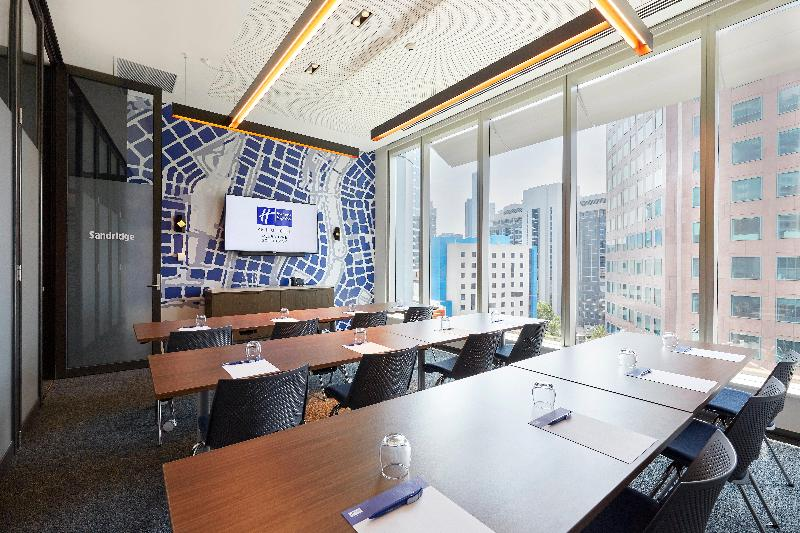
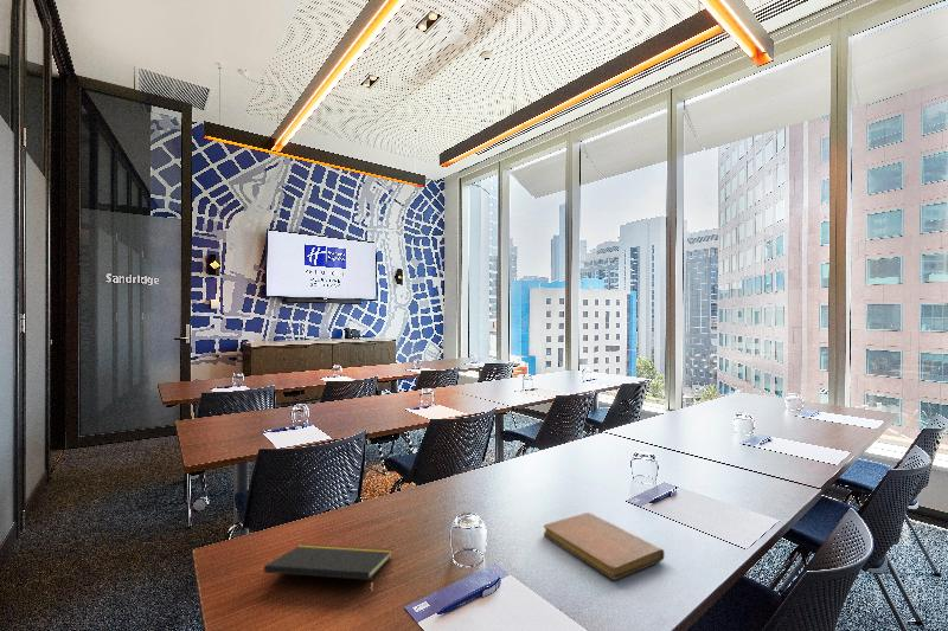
+ notepad (332, 560)
+ notebook (600, 541)
